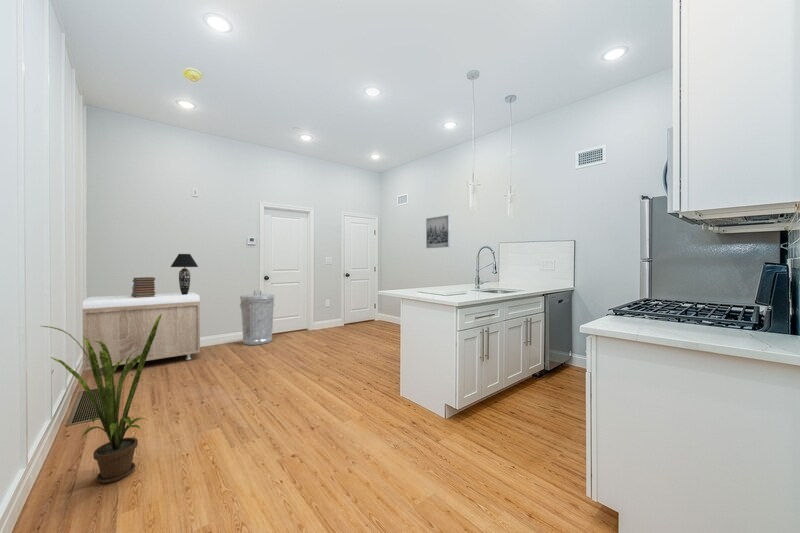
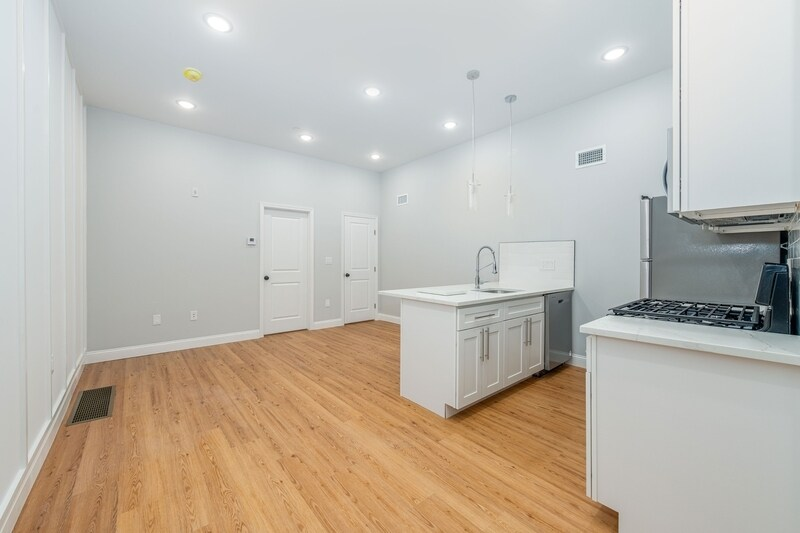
- storage bench (146, 328)
- trash can (257, 316)
- wall art (437, 232)
- house plant (105, 400)
- table lamp (184, 274)
- book stack (144, 286)
